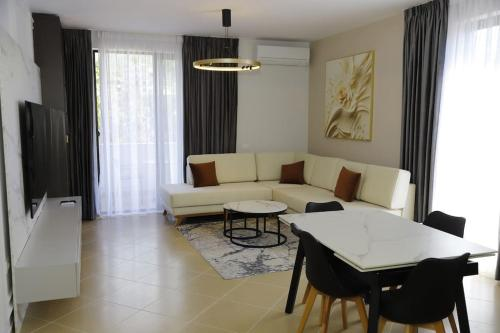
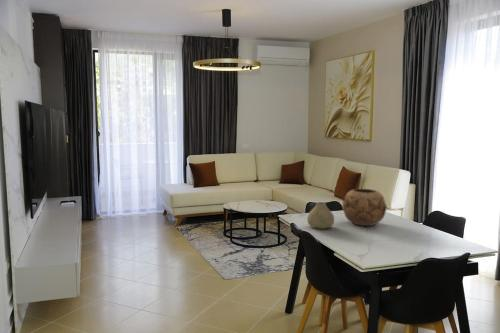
+ vase (320, 215)
+ decorative bowl (364, 207)
